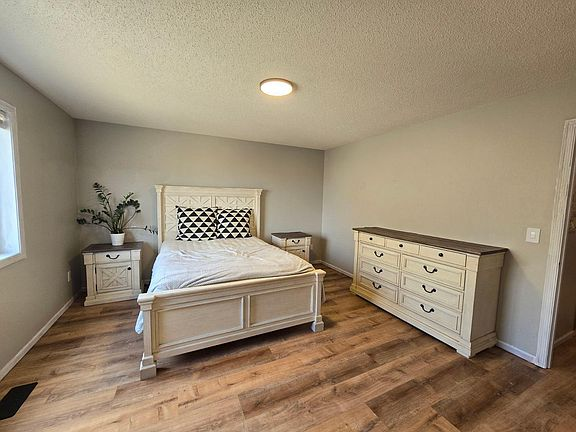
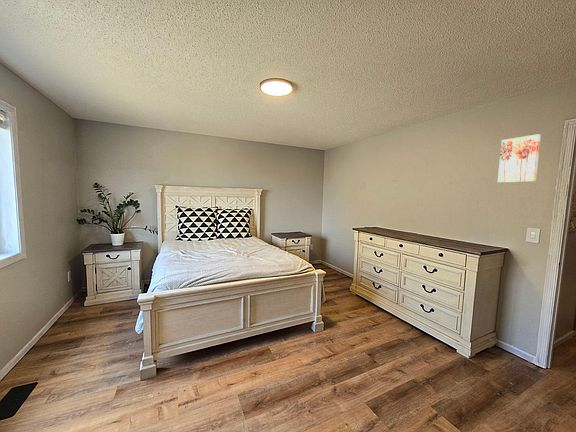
+ wall art (517, 159)
